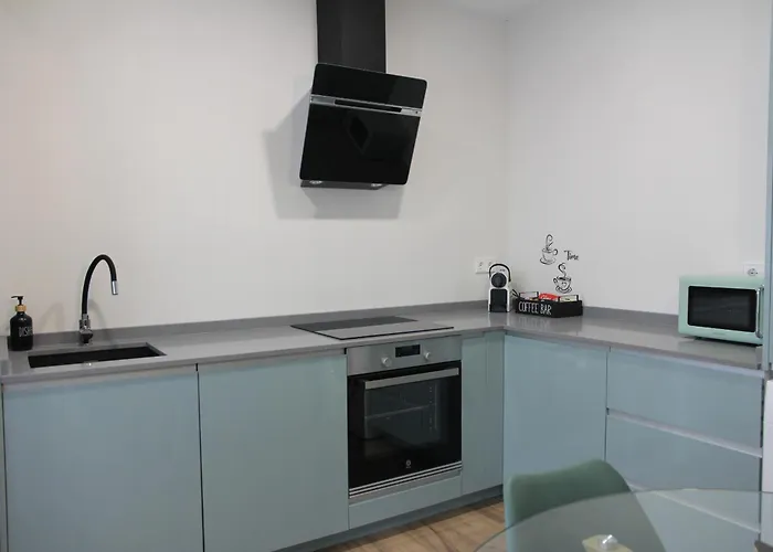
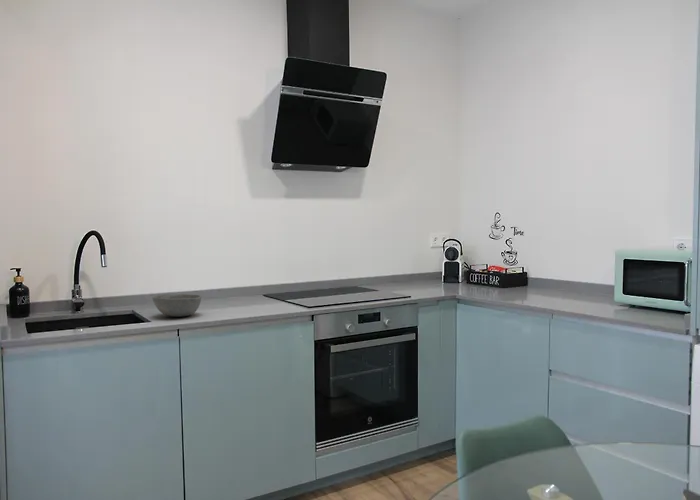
+ bowl (177, 305)
